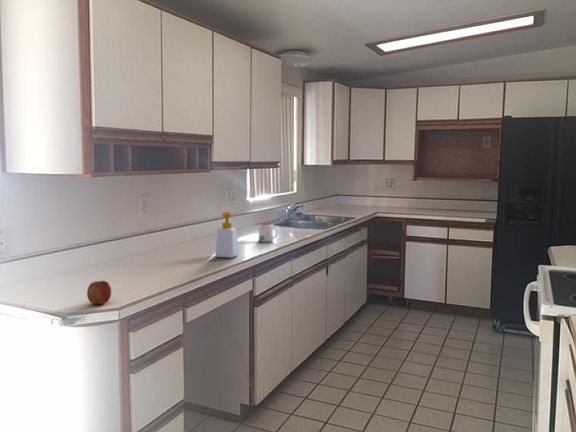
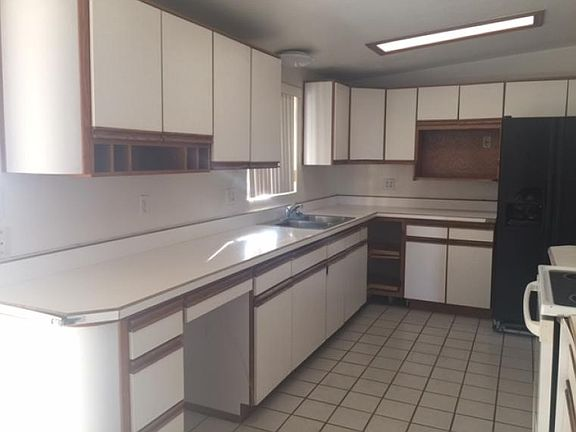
- mug (268, 232)
- fruit (99, 291)
- soap bottle (225, 234)
